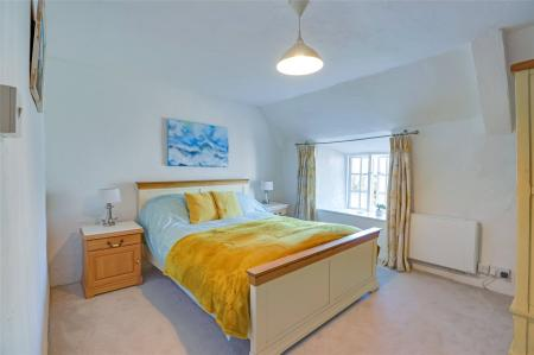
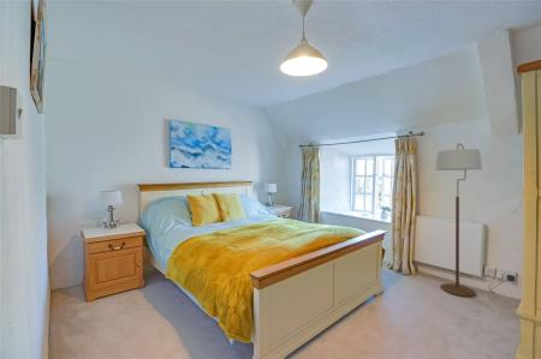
+ floor lamp (458, 216)
